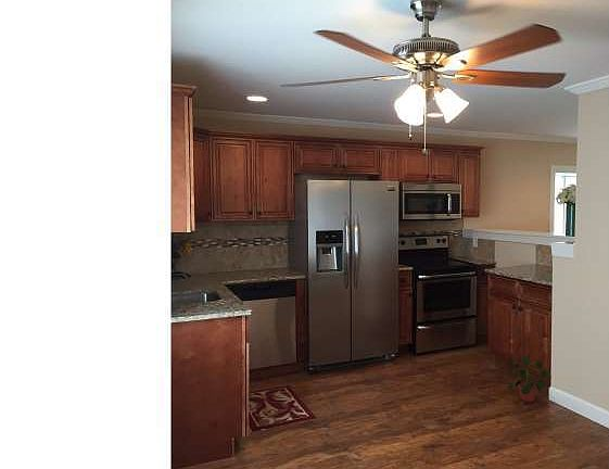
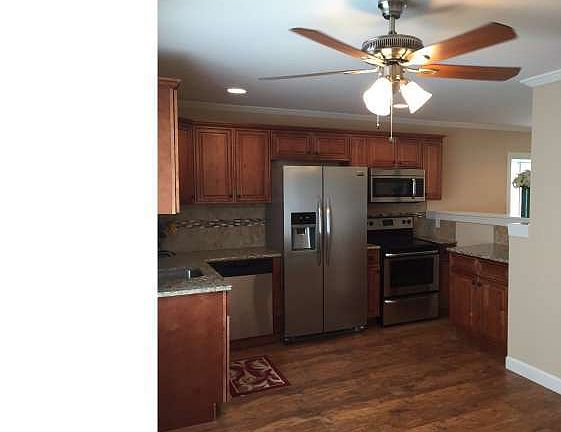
- potted plant (529, 377)
